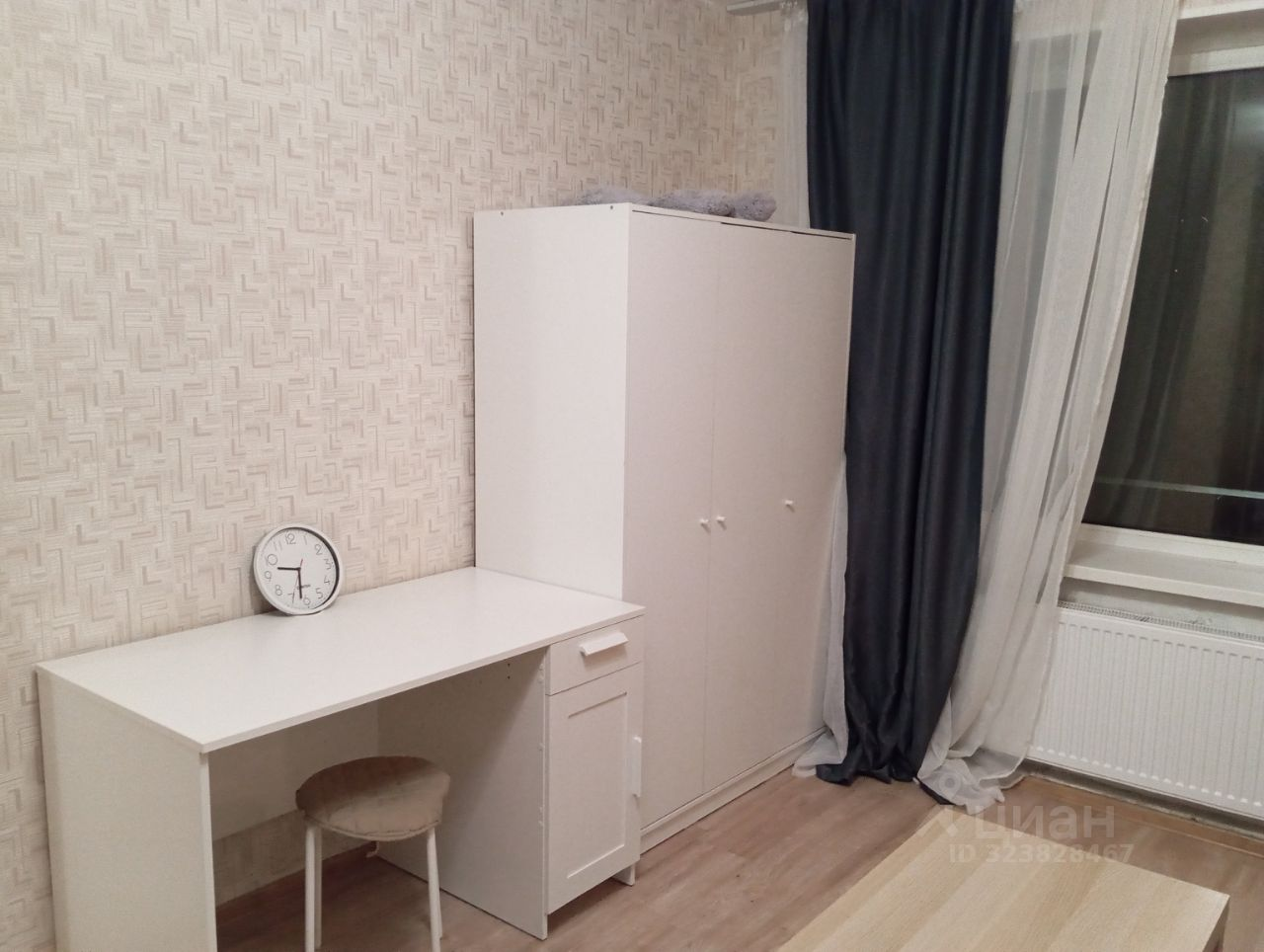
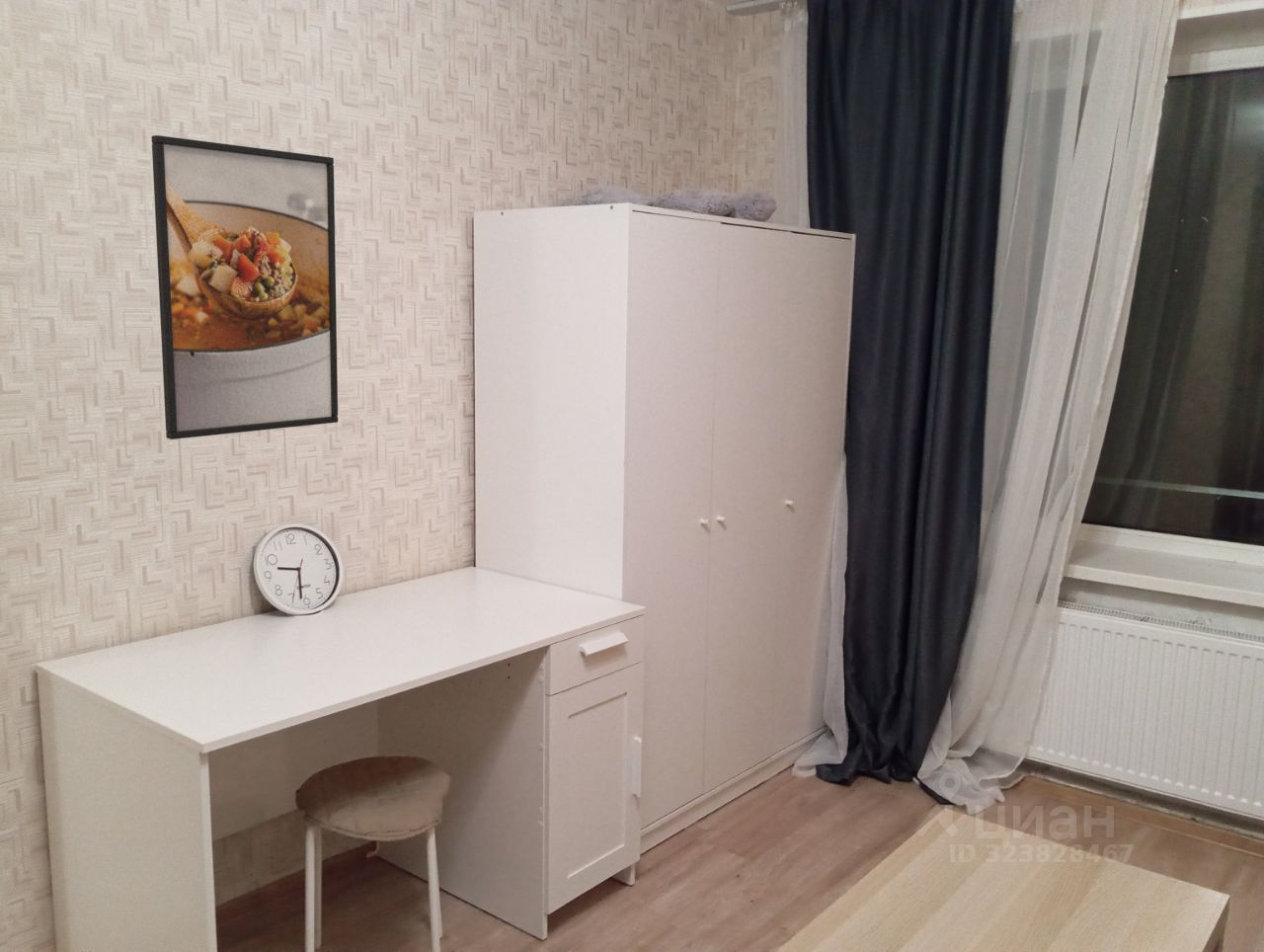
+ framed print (253, 291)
